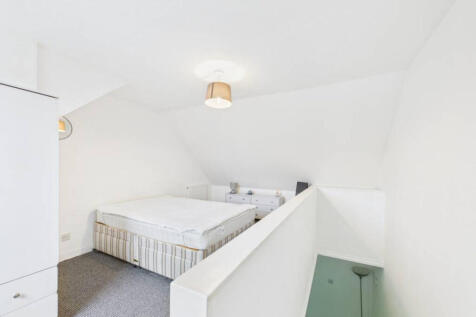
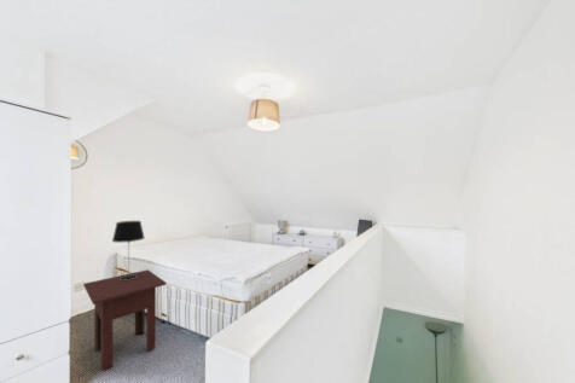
+ table lamp (128, 249)
+ side table (124, 315)
